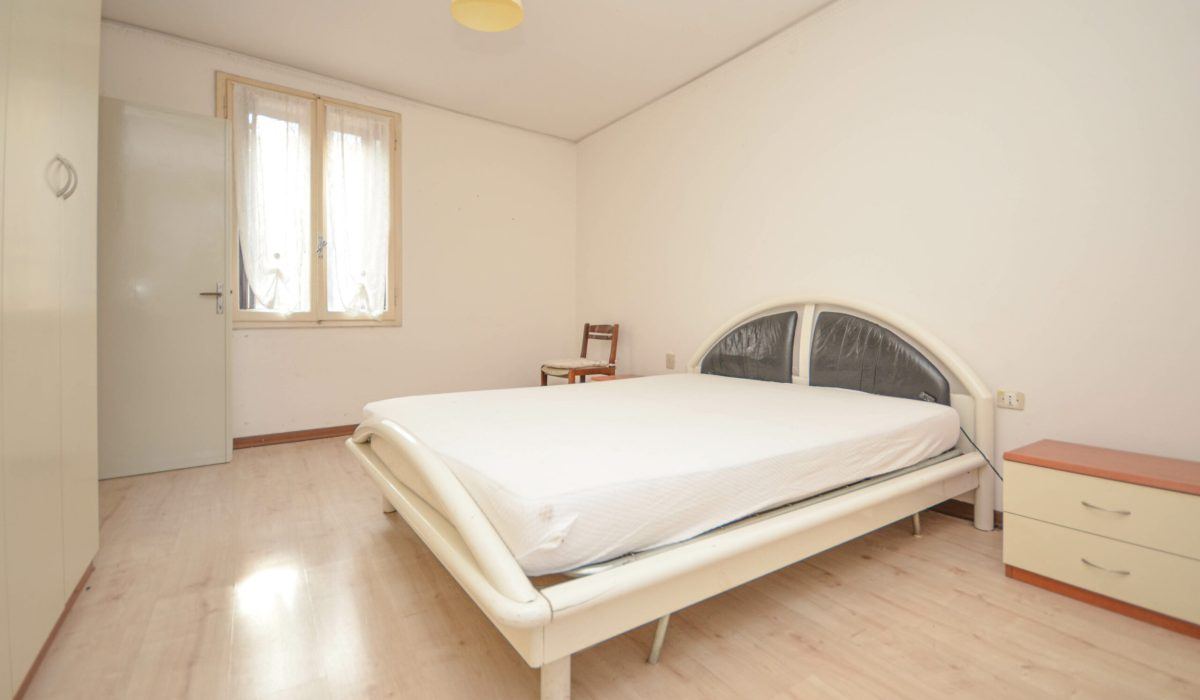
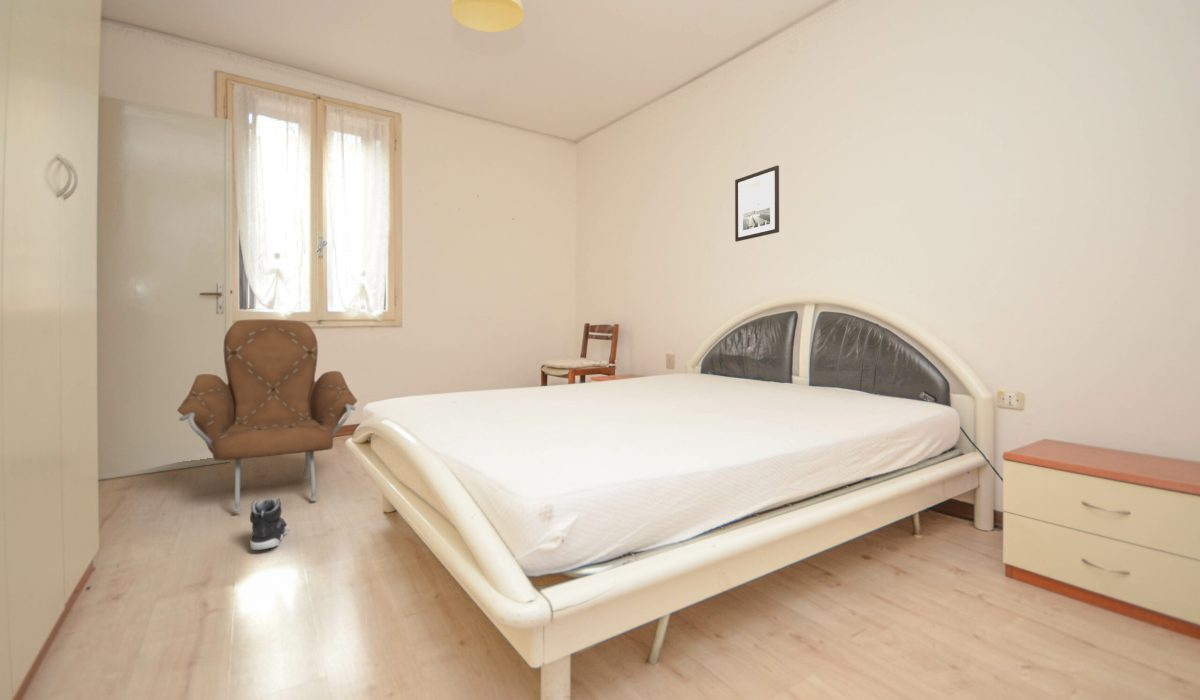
+ wall art (756, 205)
+ armchair (274, 404)
+ sneaker (270, 517)
